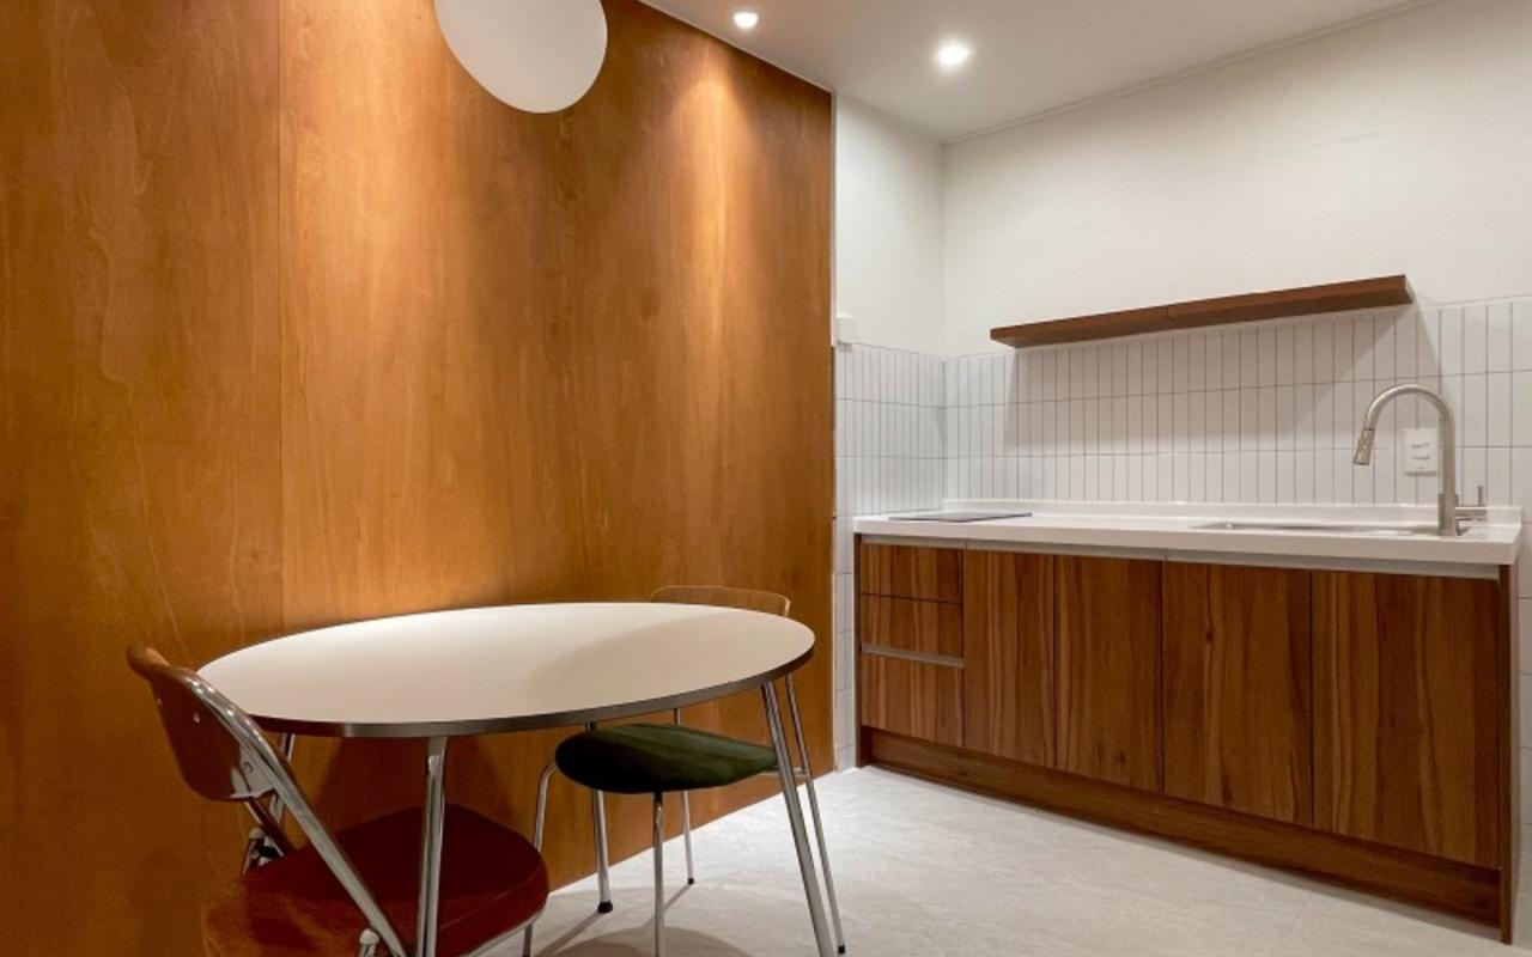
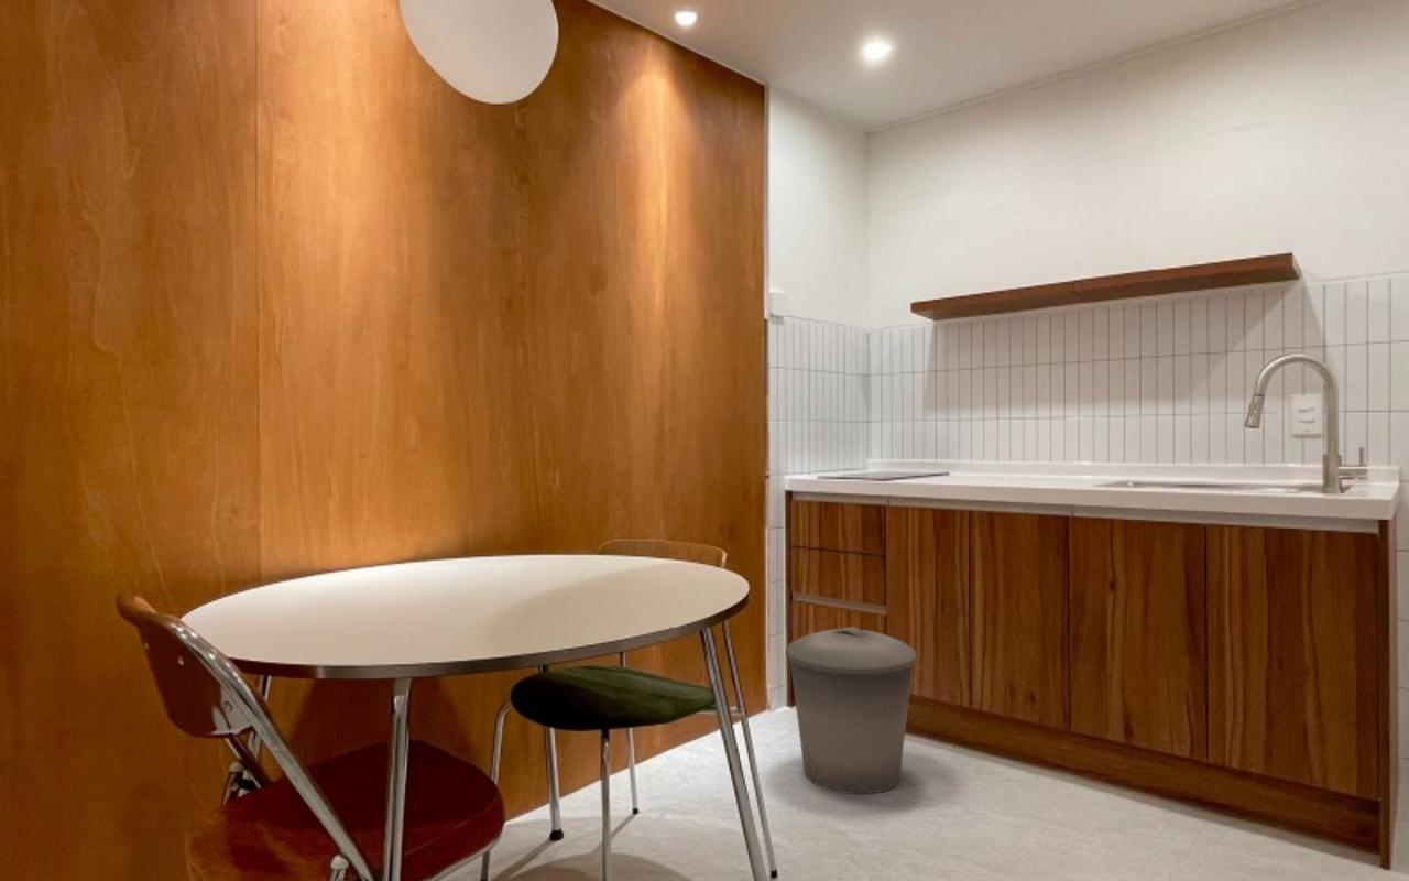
+ trash can (850, 700)
